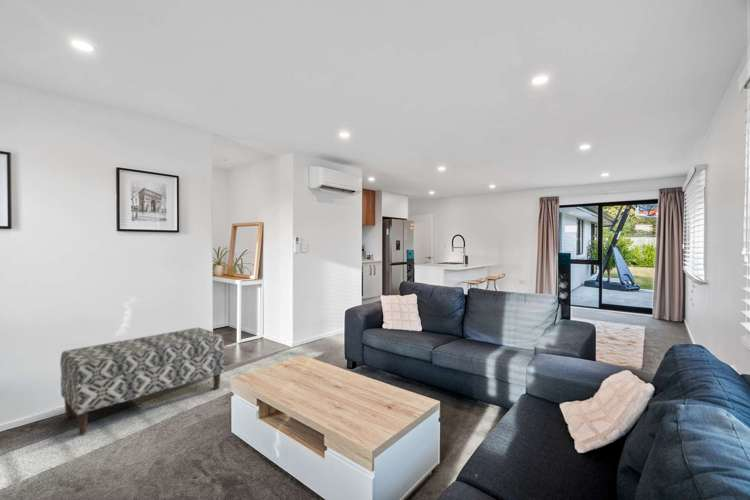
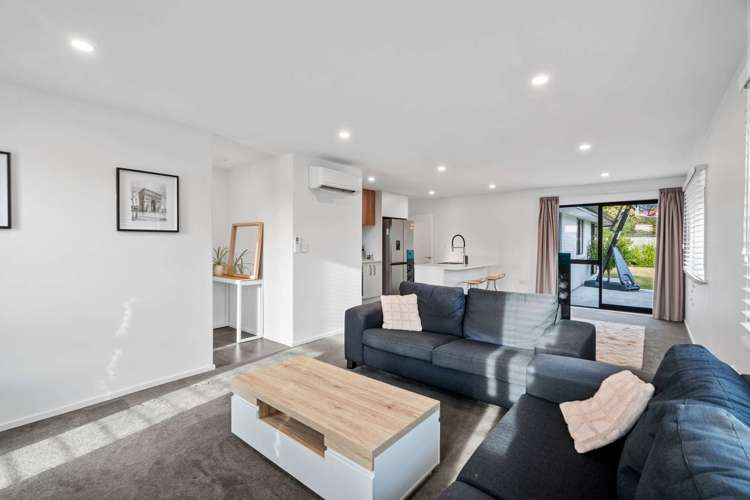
- bench (149, 372)
